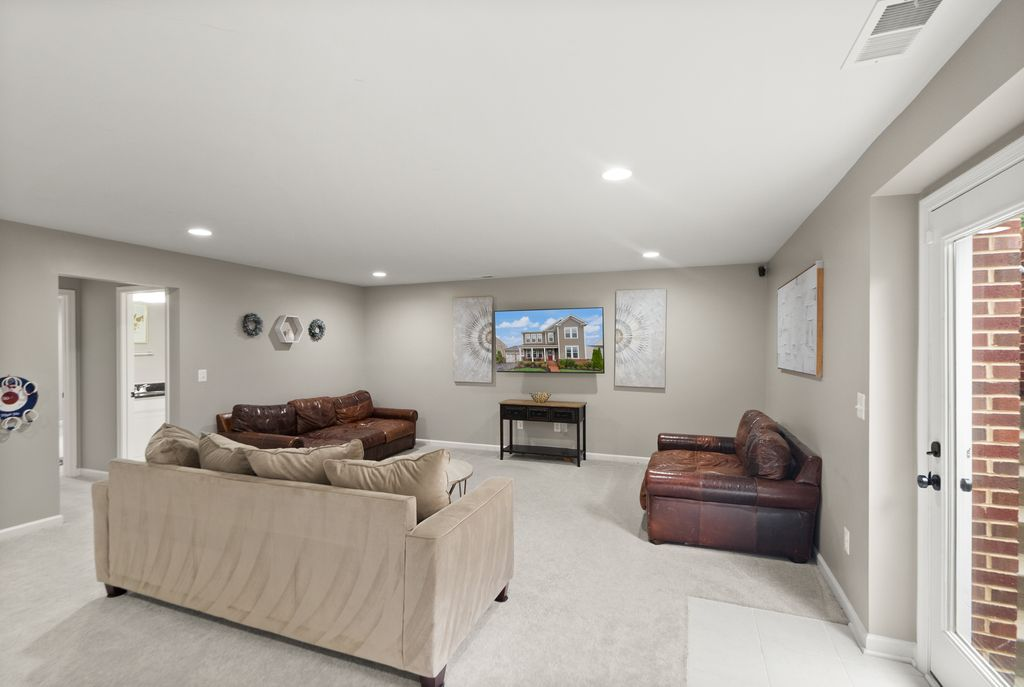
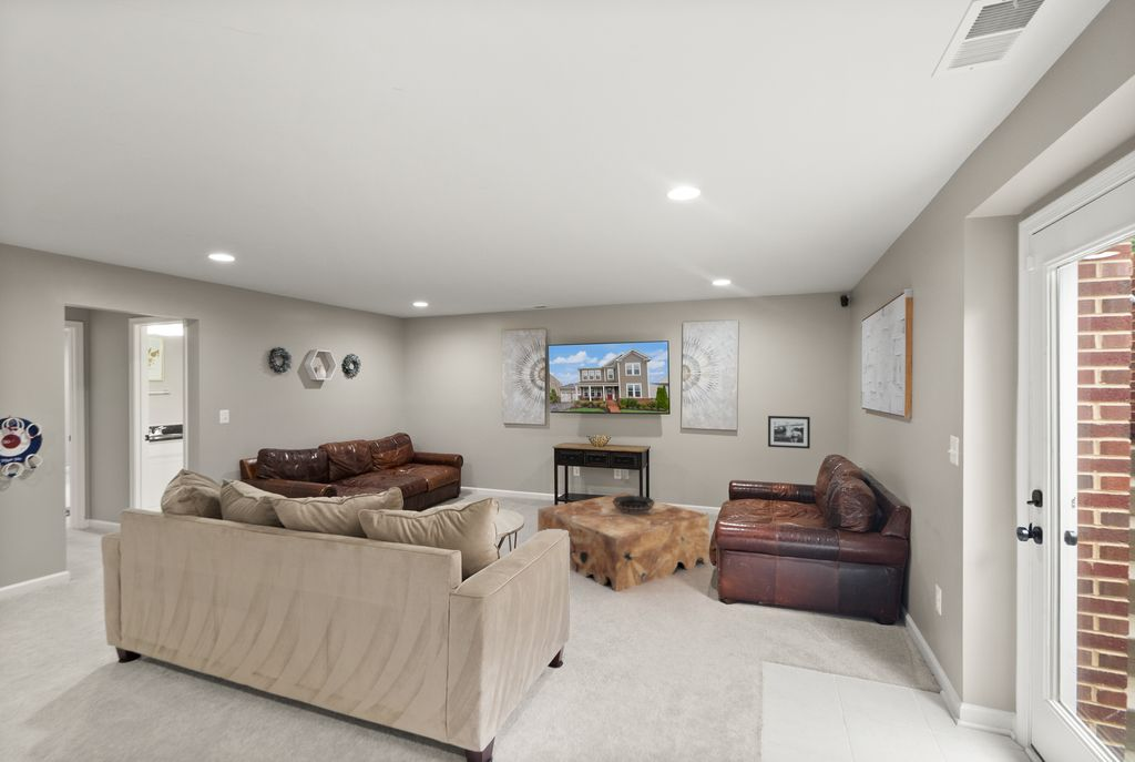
+ decorative bowl (633, 506)
+ picture frame (788, 431)
+ coffee table (621, 535)
